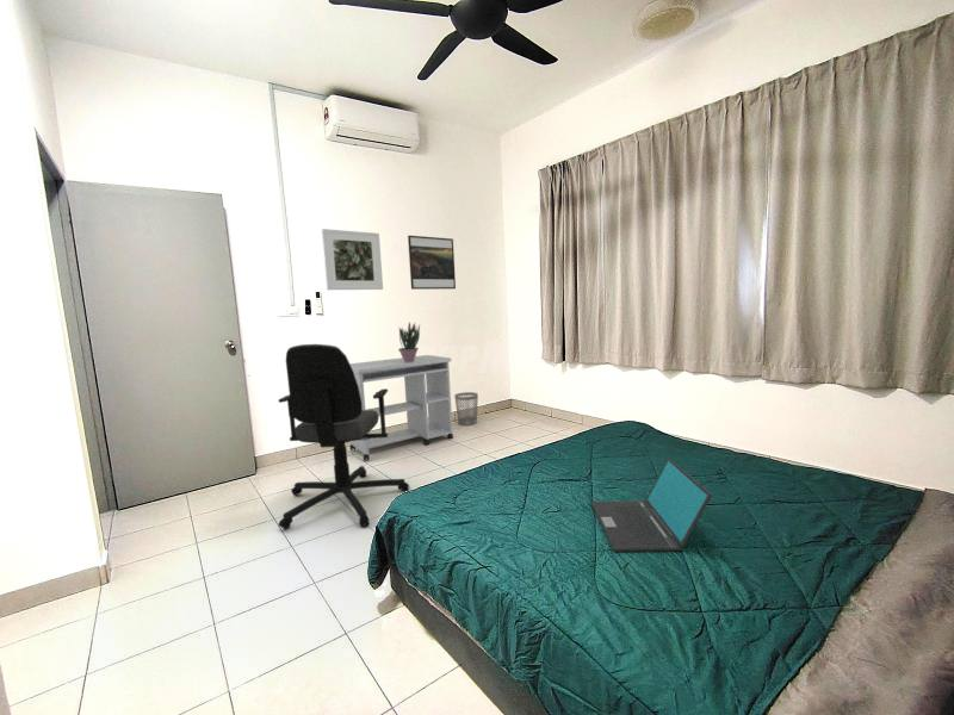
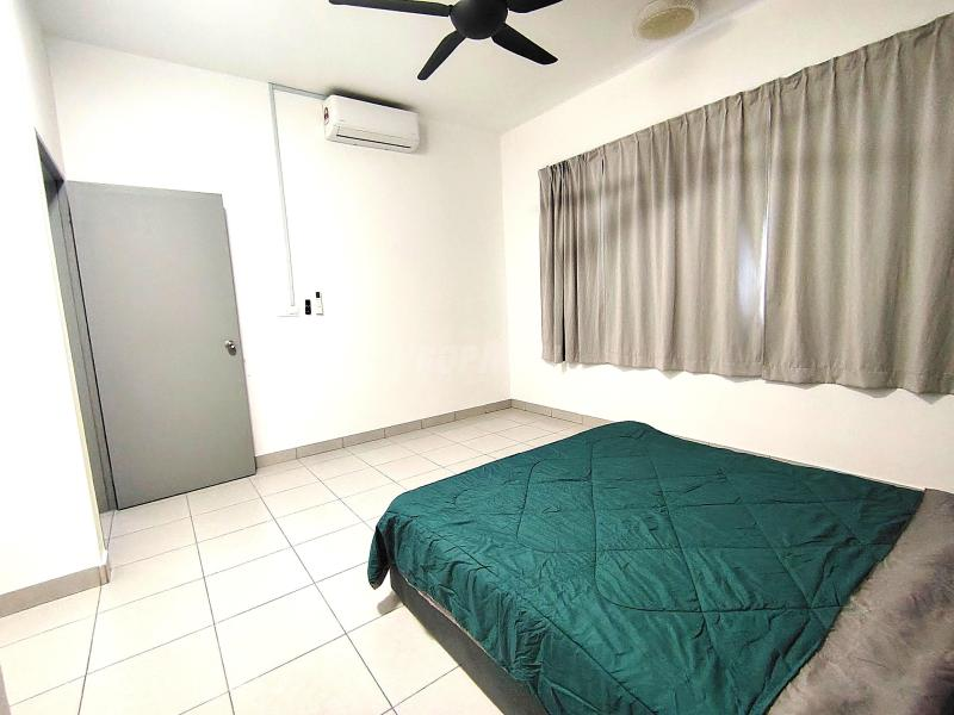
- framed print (432, 262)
- laptop (644, 500)
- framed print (353, 260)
- wastebasket (466, 408)
- desk (399, 403)
- potted plant (409, 341)
- office chair (339, 421)
